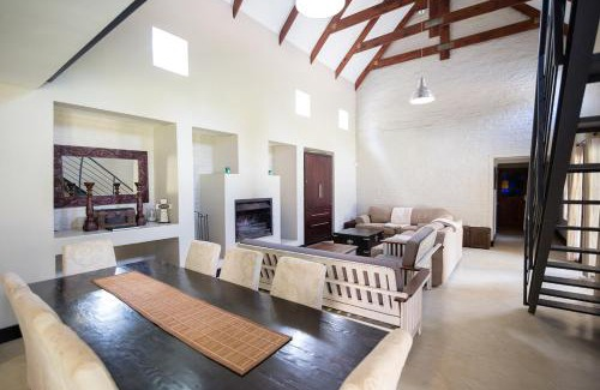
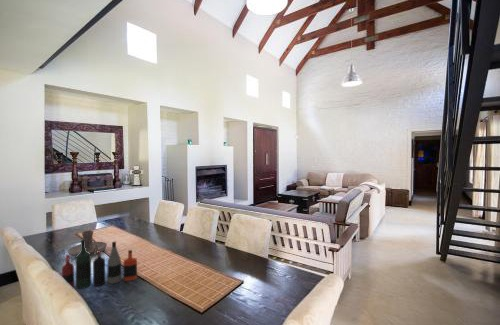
+ candle holder (89, 243)
+ bottle collection (101, 260)
